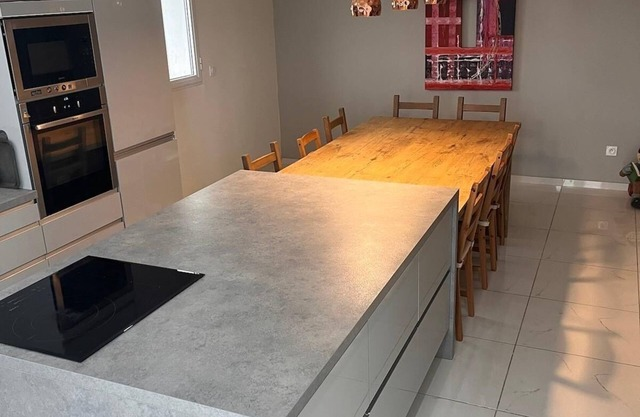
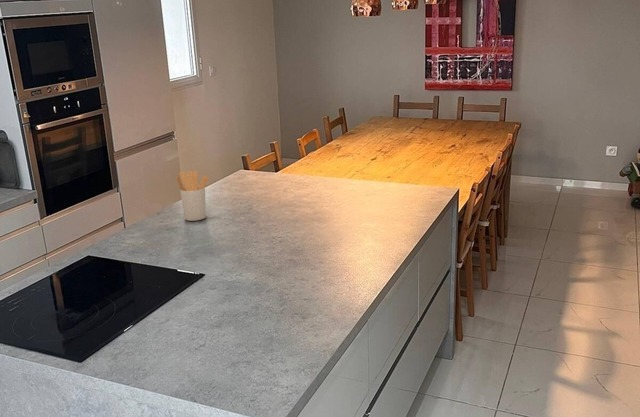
+ utensil holder (192, 194)
